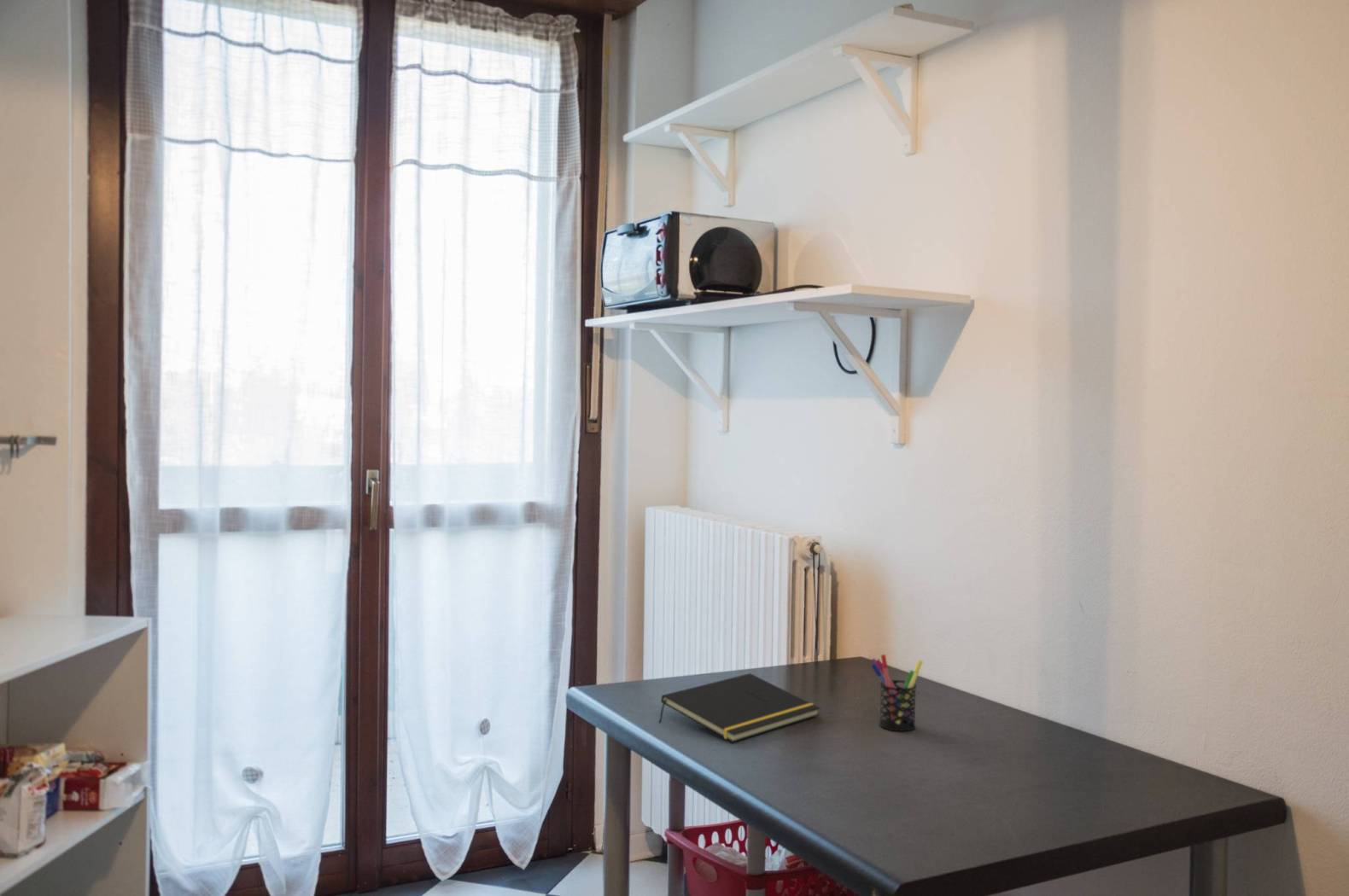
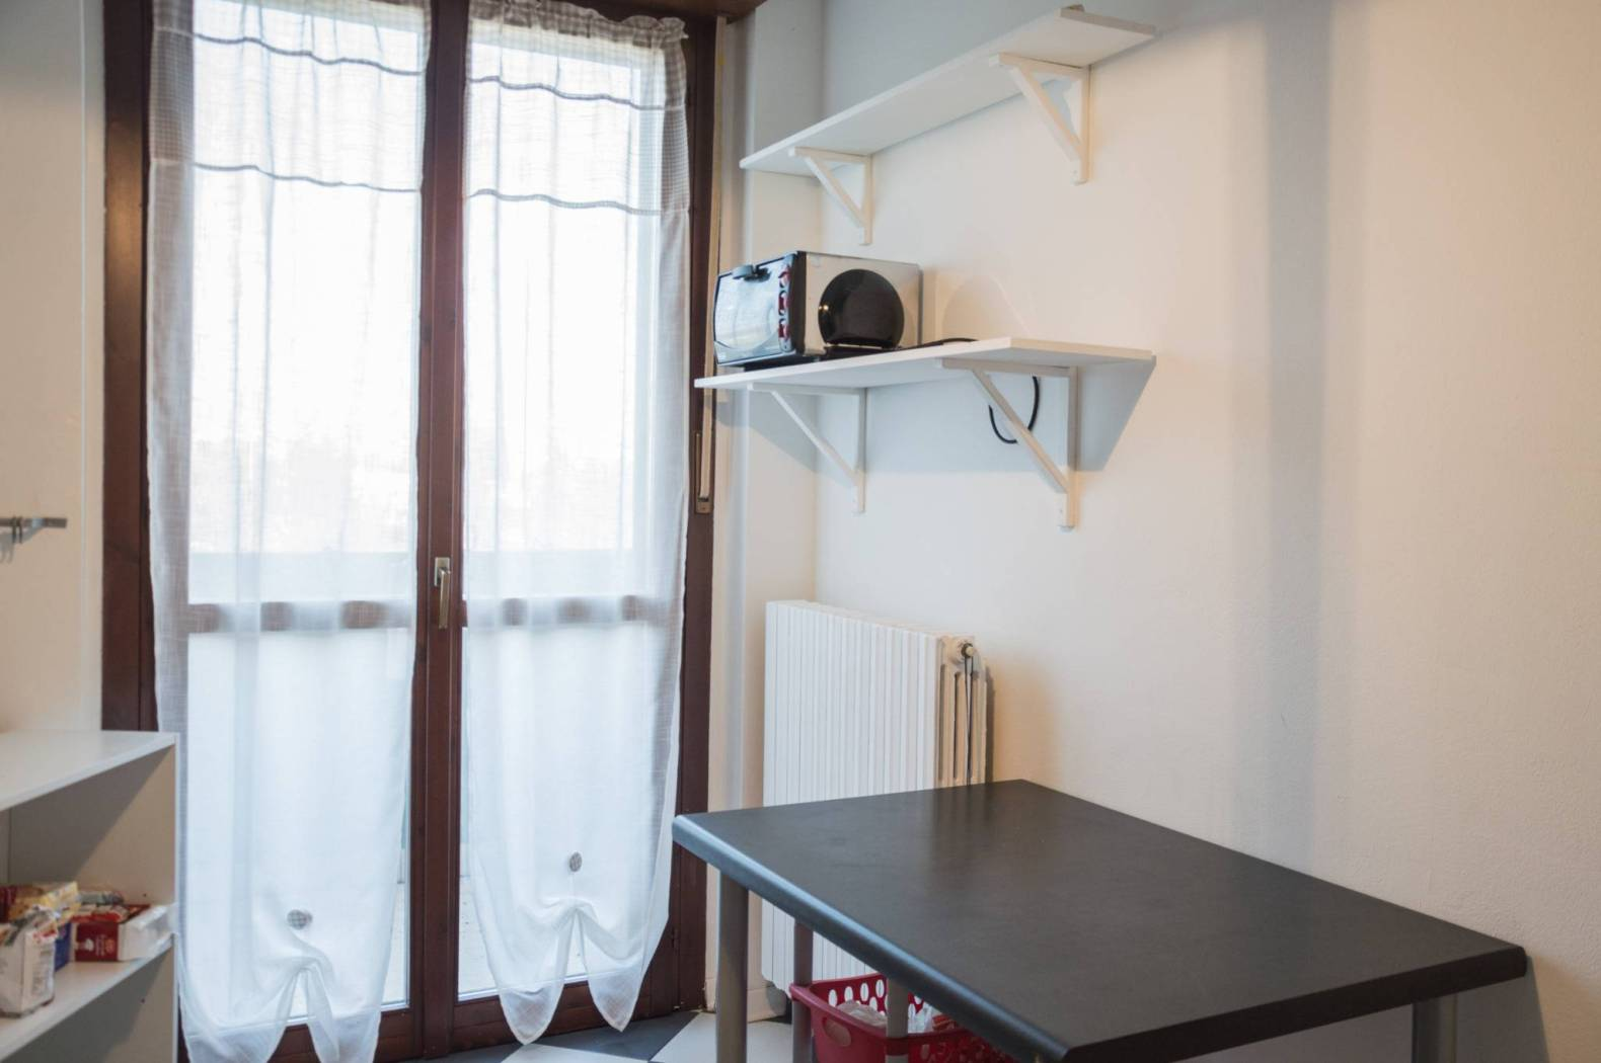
- pen holder (898, 690)
- notepad (741, 705)
